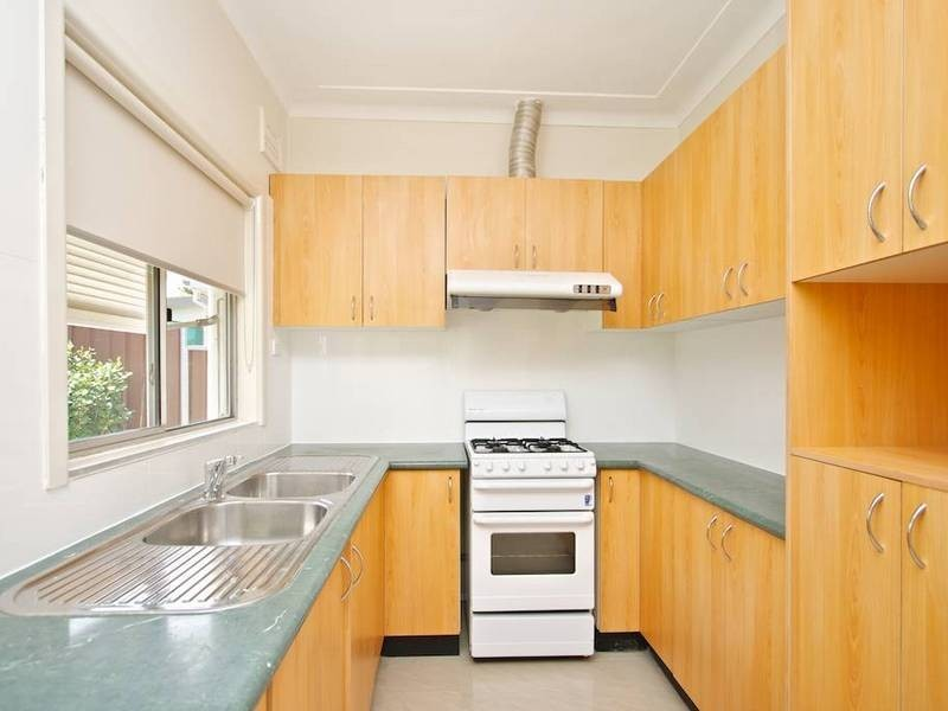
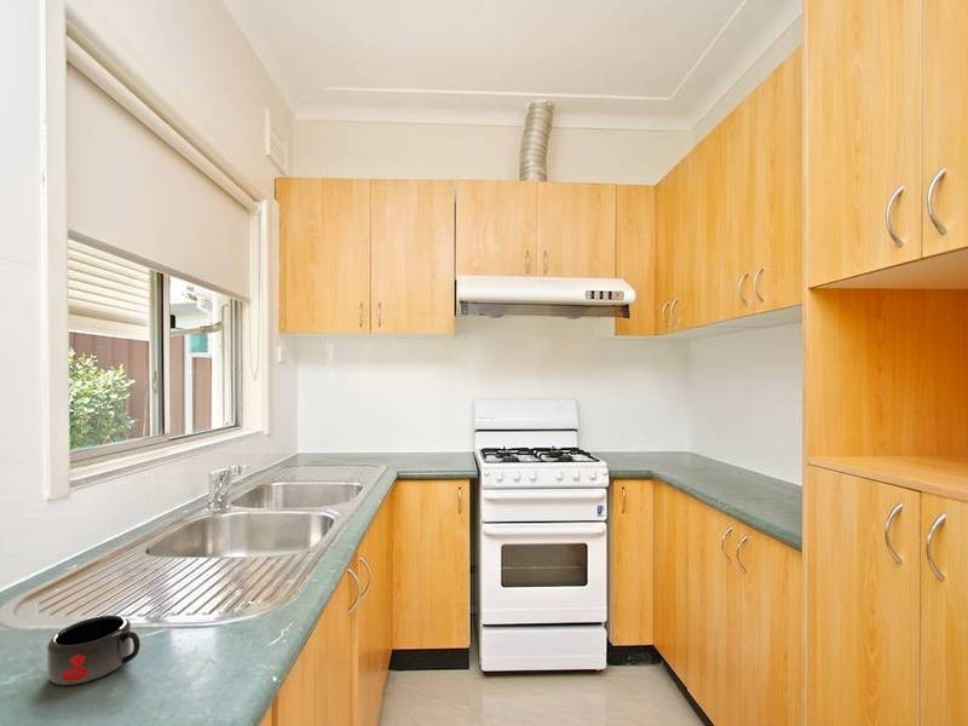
+ mug (98, 647)
